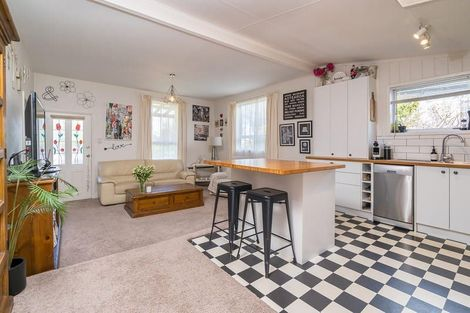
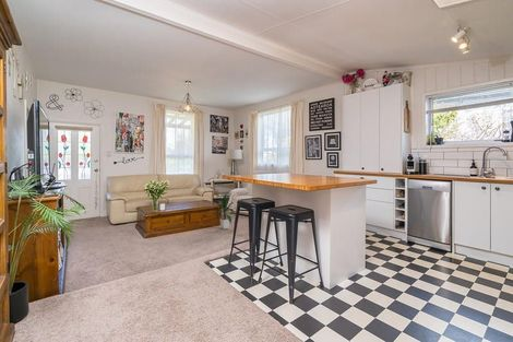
+ indoor plant (224, 210)
